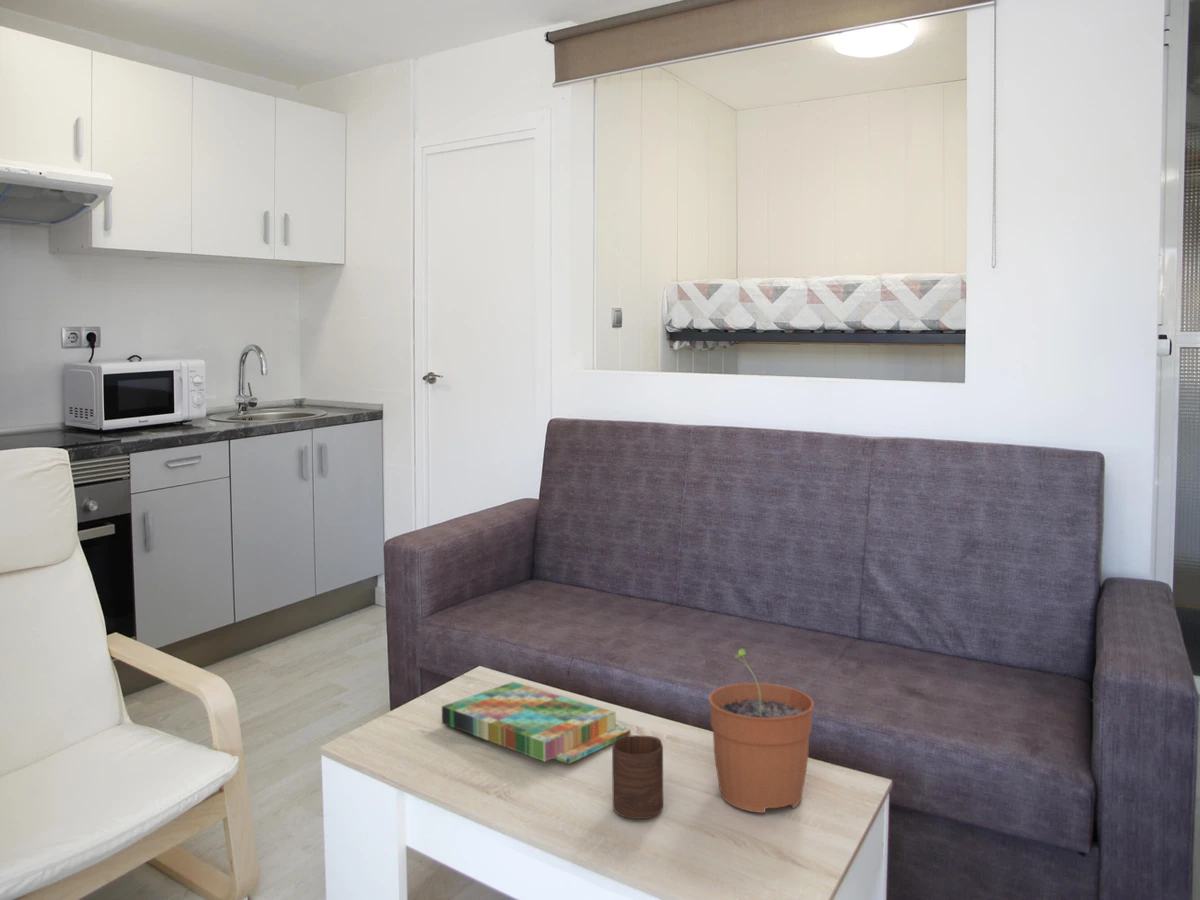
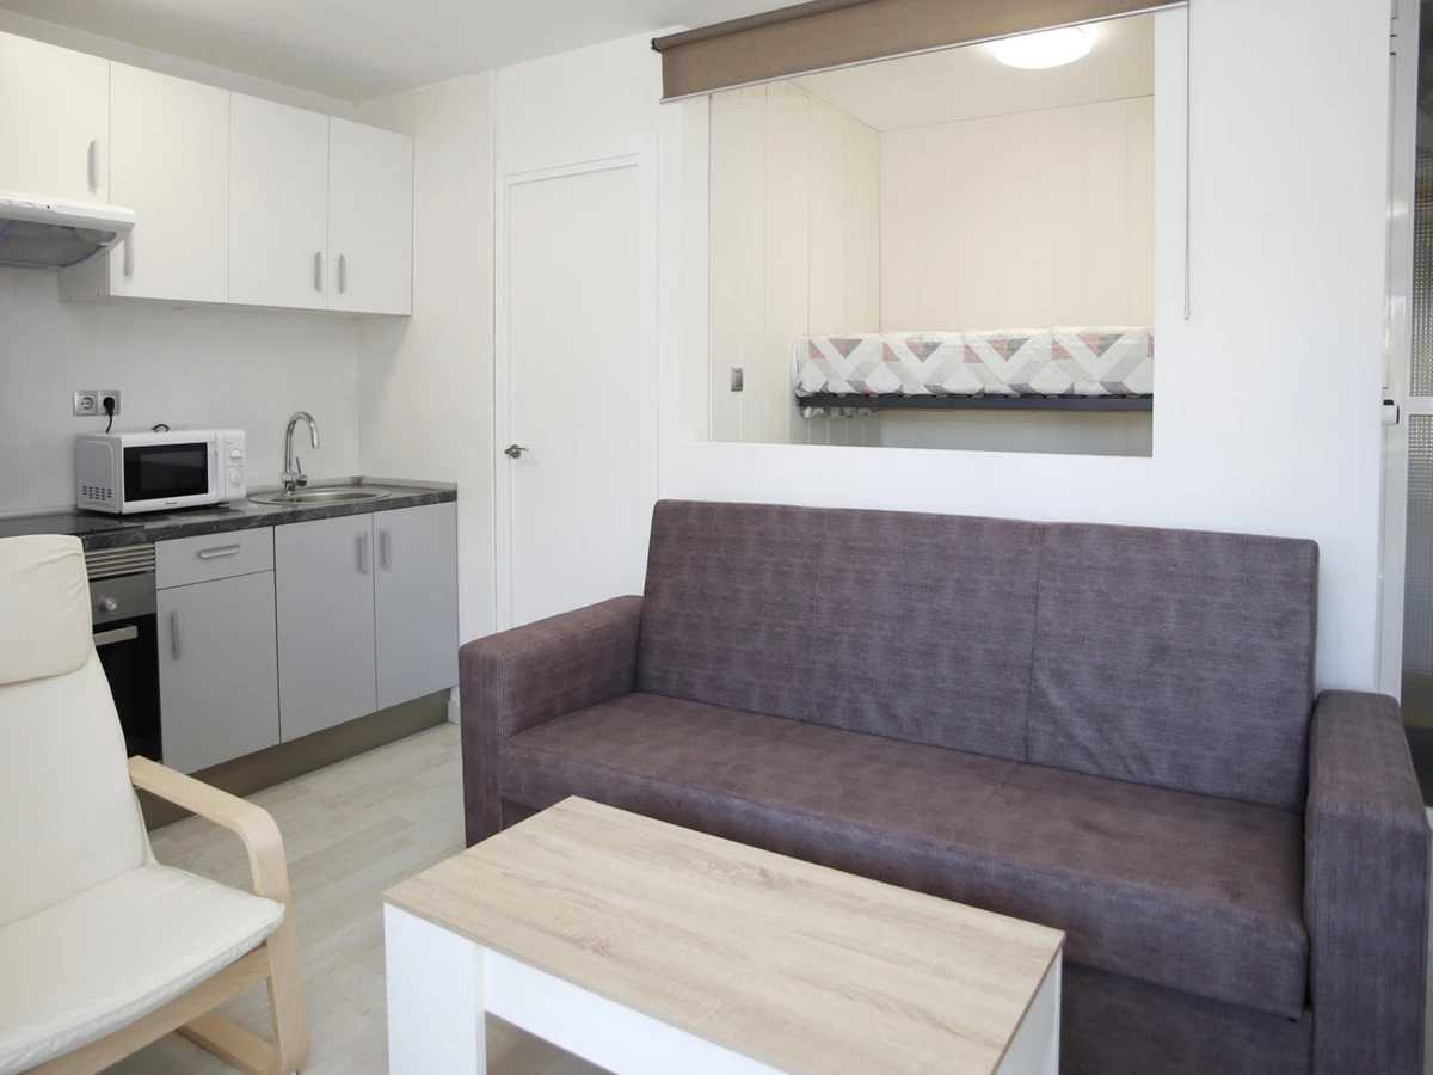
- plant pot (760, 723)
- cup (639, 773)
- board game (530, 718)
